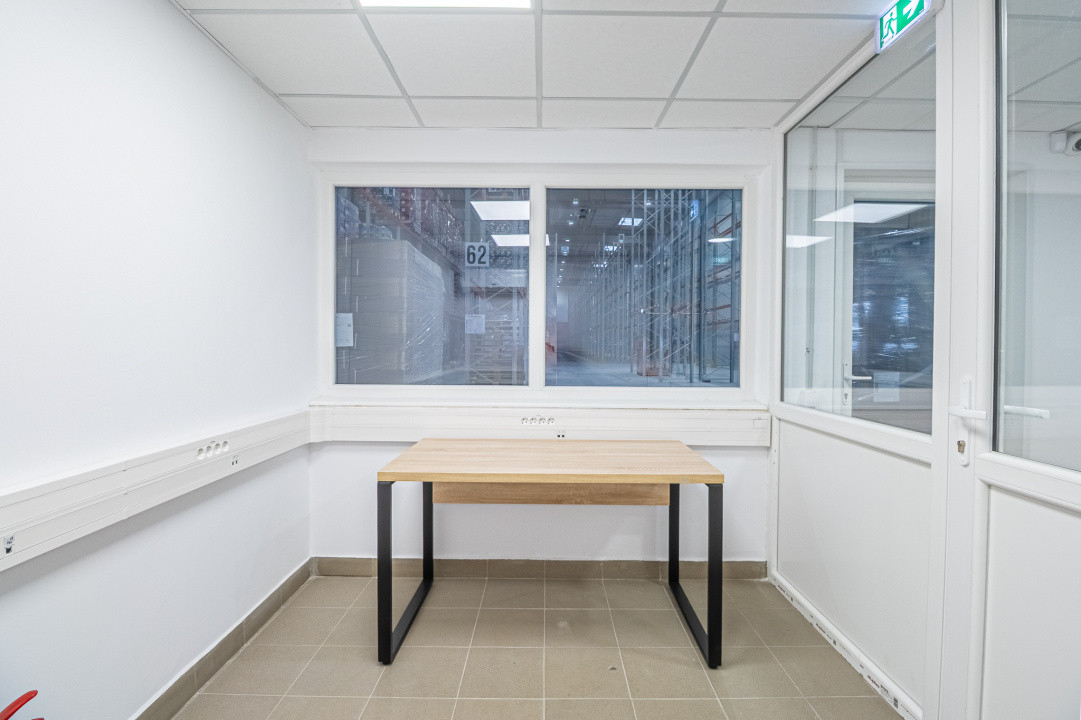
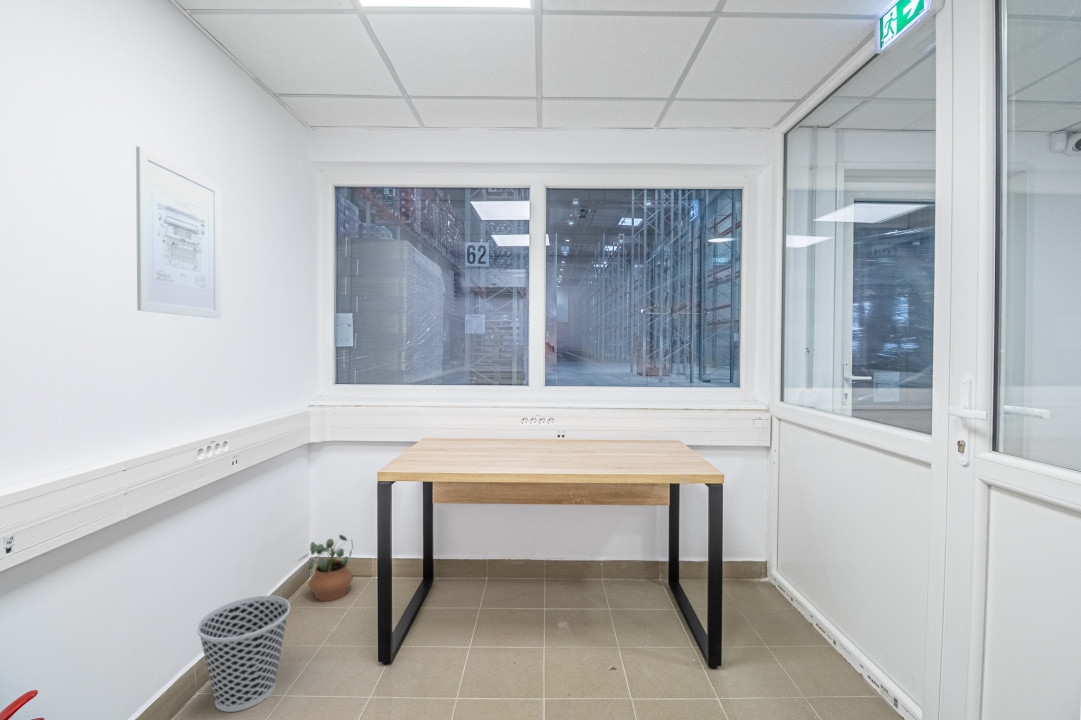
+ wastebasket (245, 654)
+ wall art (183, 241)
+ potted plant (325, 566)
